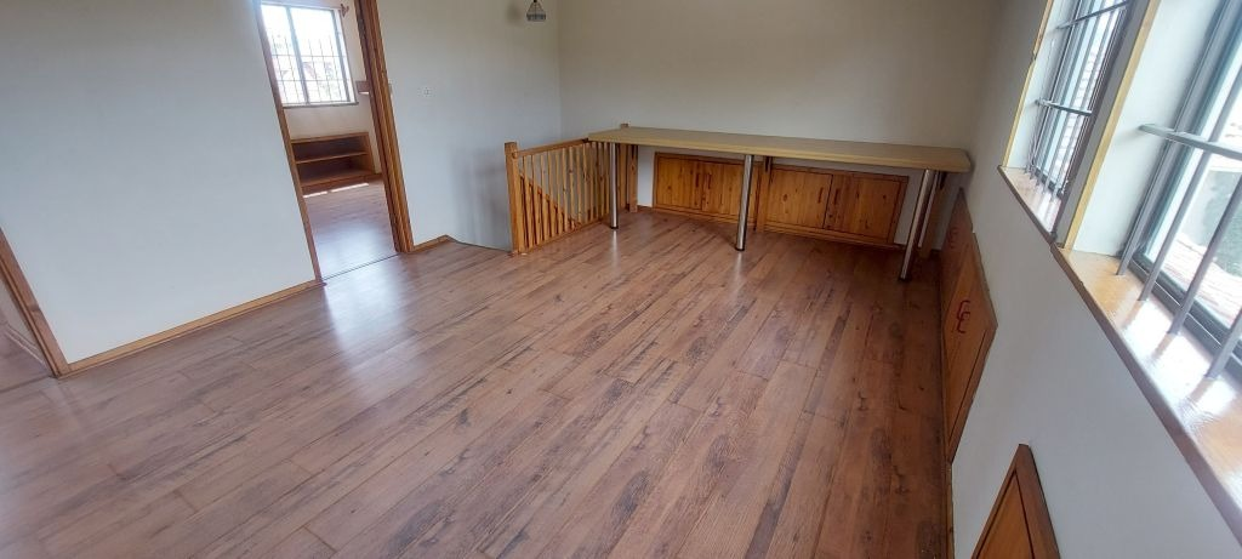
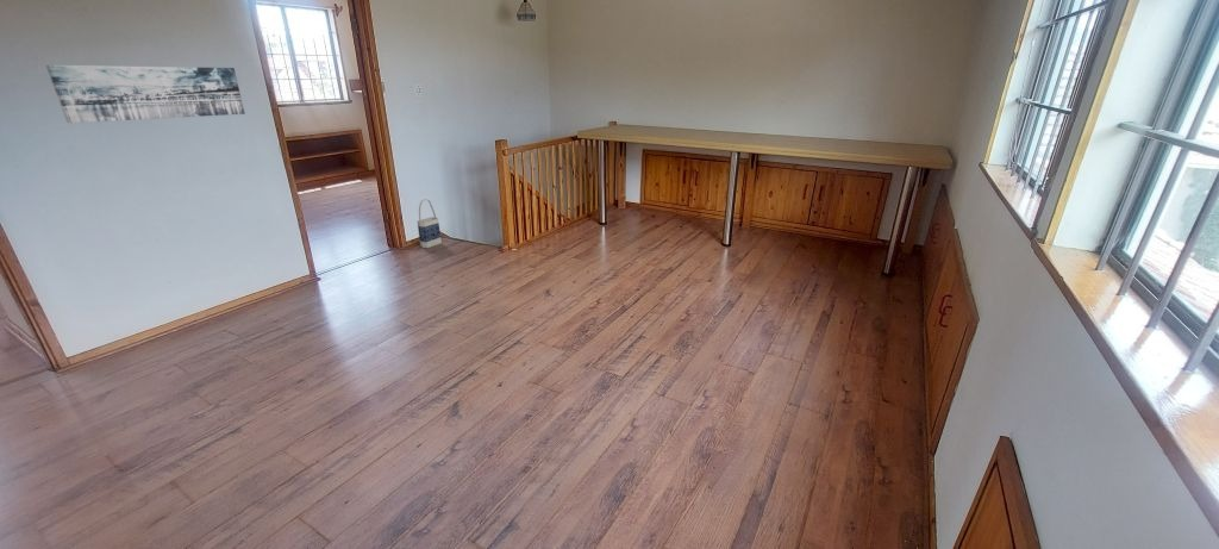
+ bag (427, 222)
+ wall art (158, 92)
